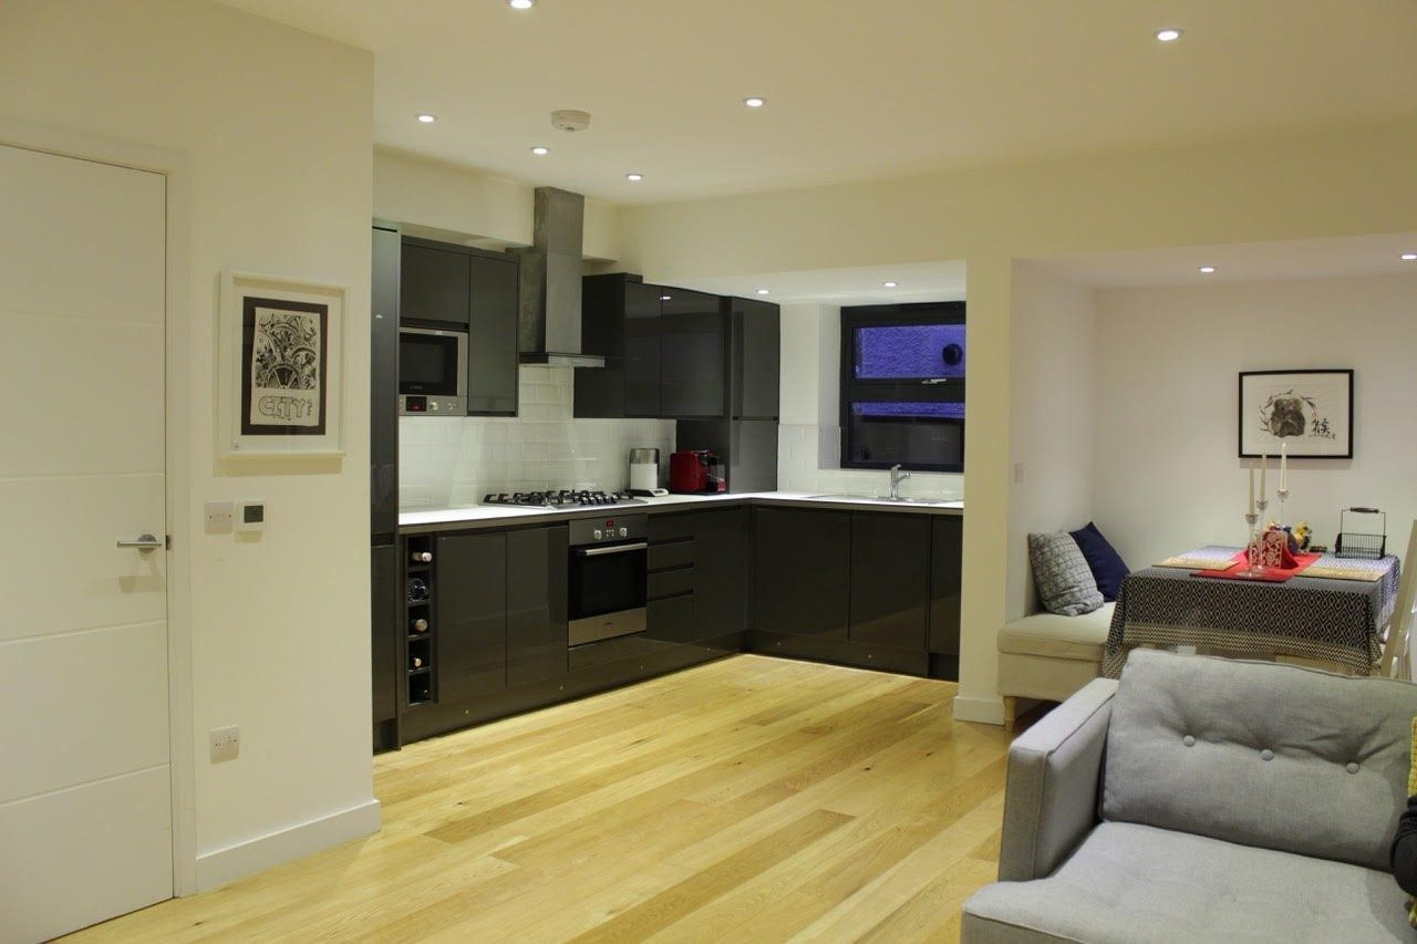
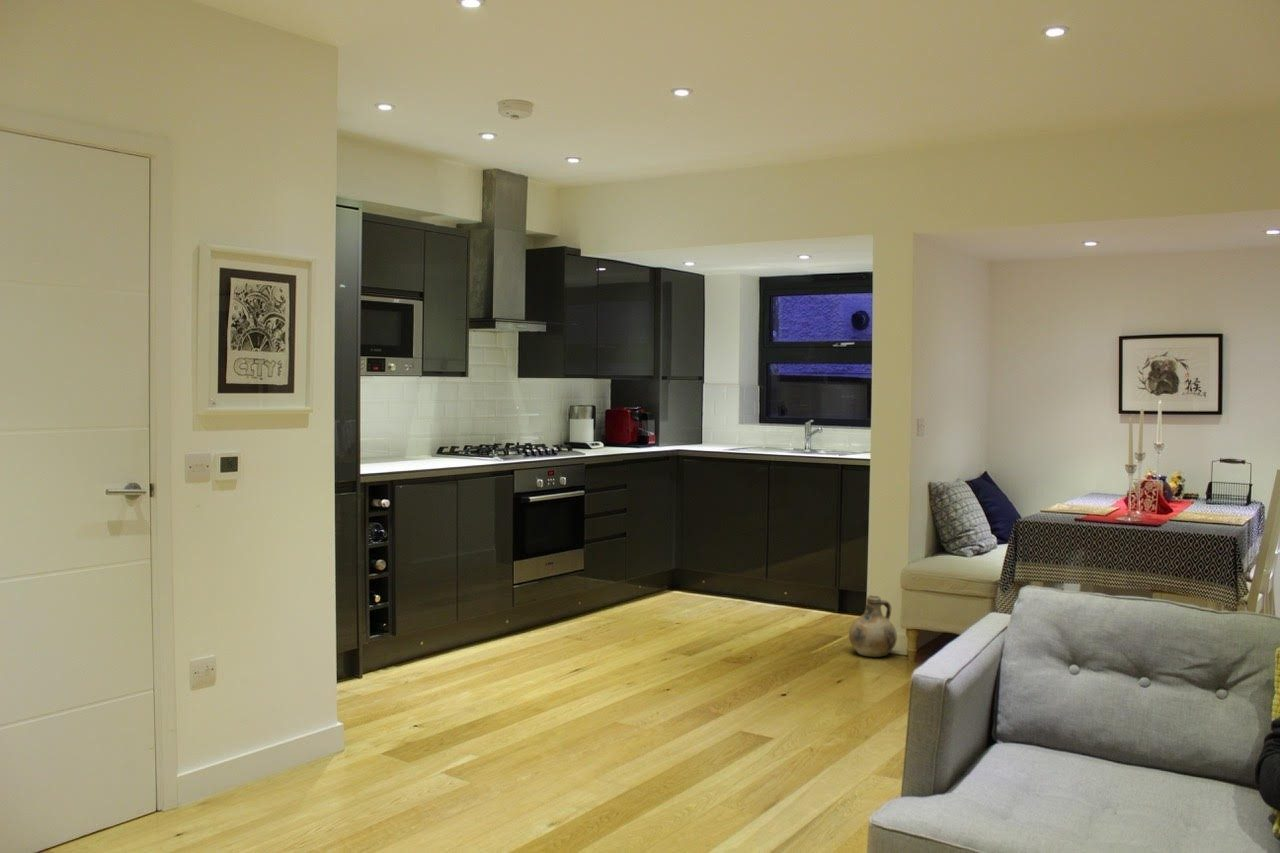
+ ceramic jug (872, 624)
